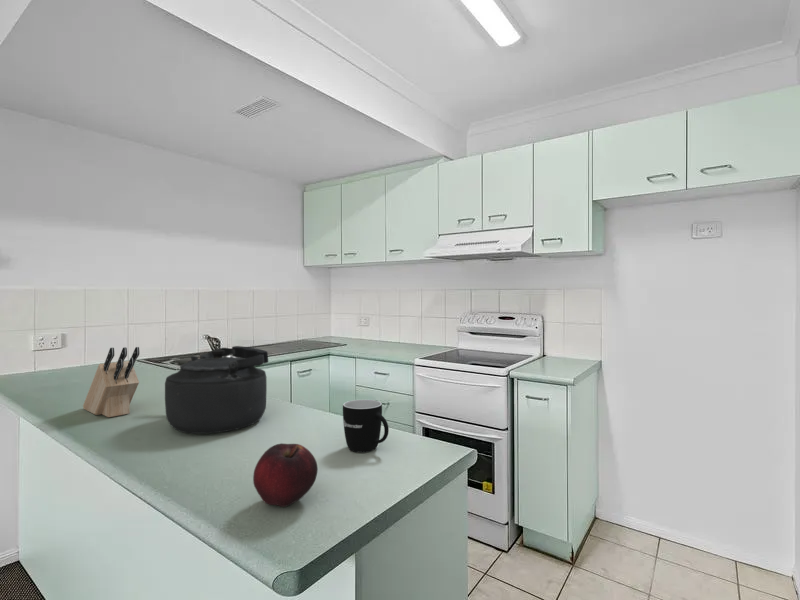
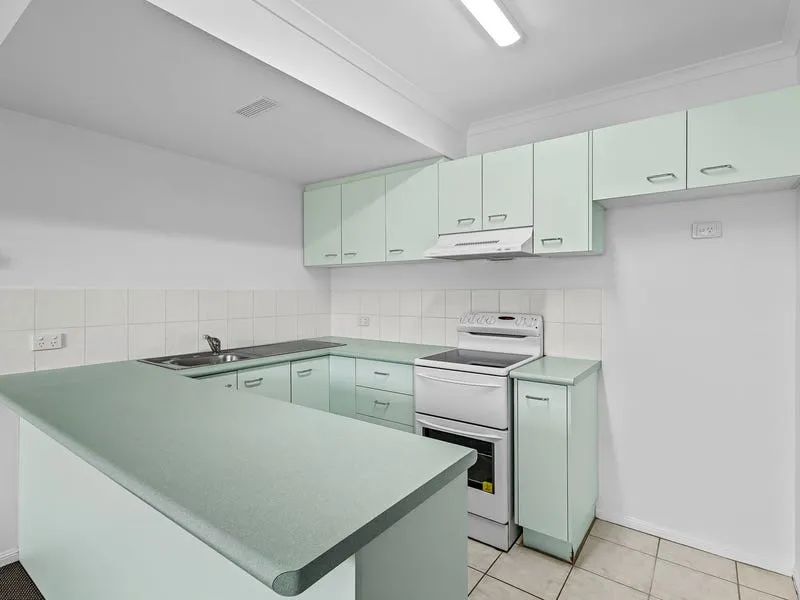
- mug (367, 427)
- fruit (285, 474)
- knife block (112, 378)
- kettle (218, 385)
